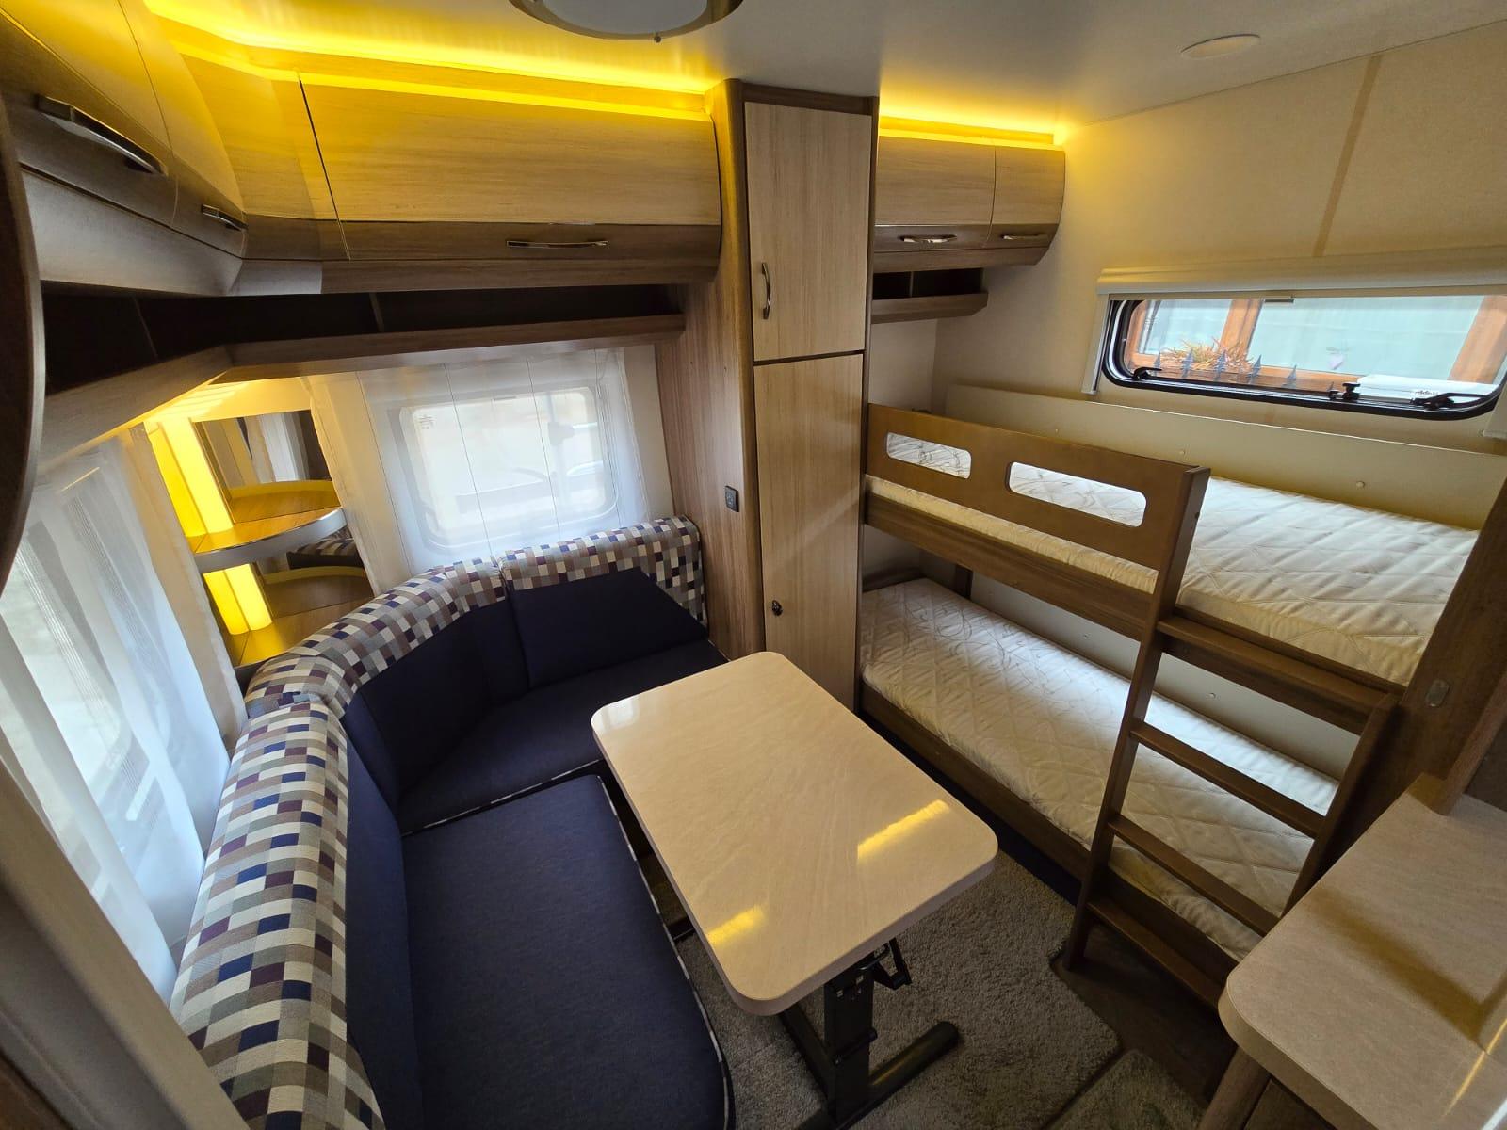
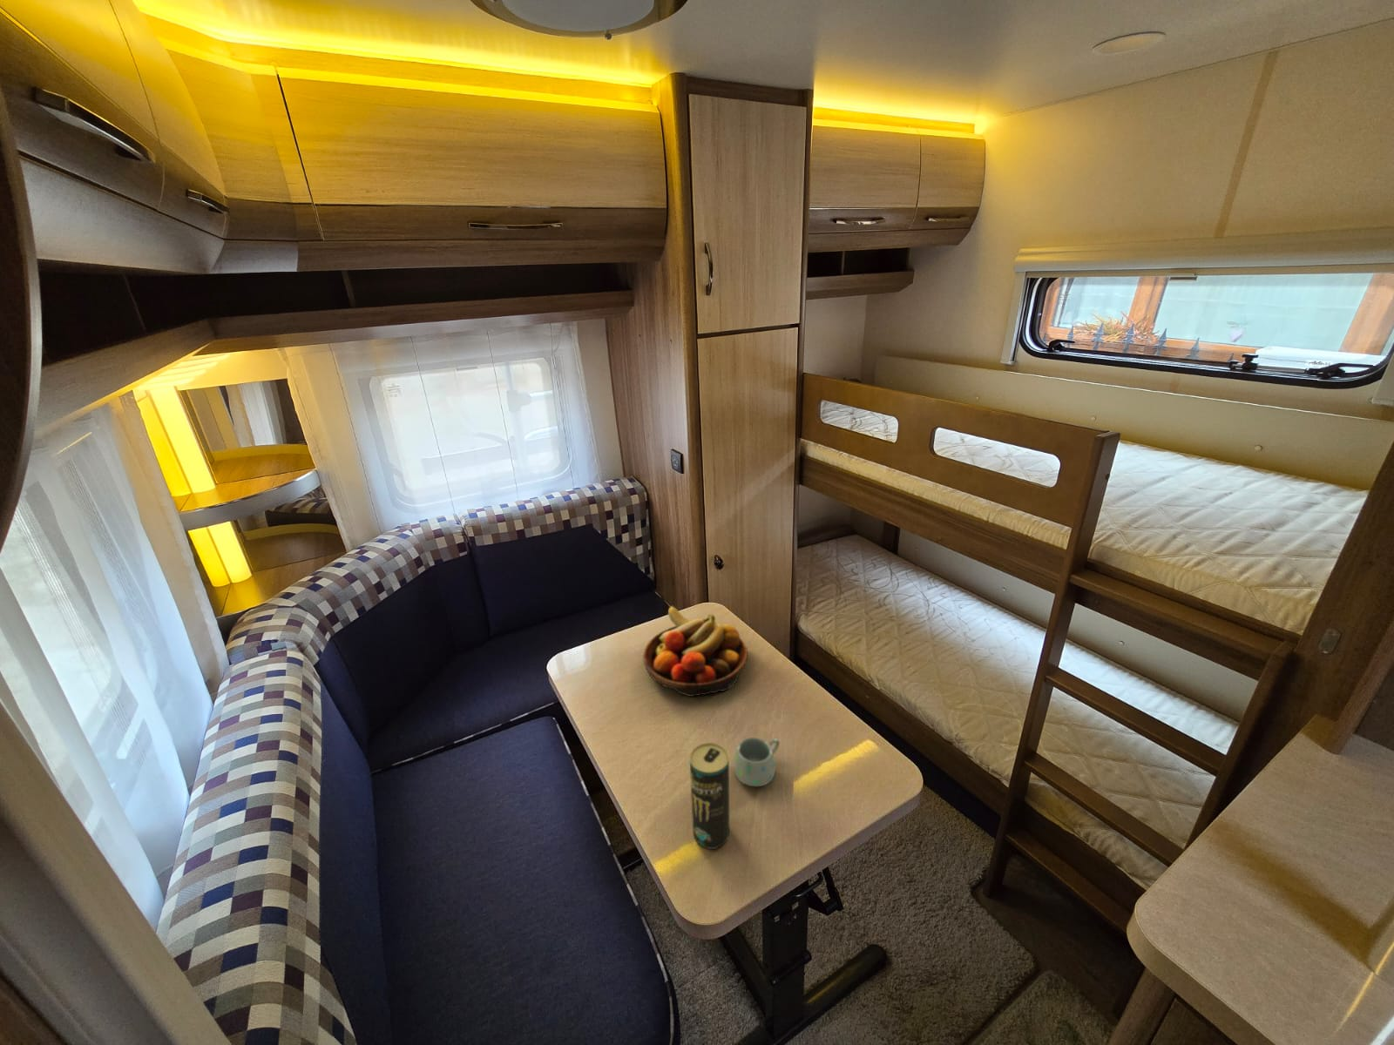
+ fruit bowl (694, 647)
+ beverage can (710, 796)
+ mug (758, 757)
